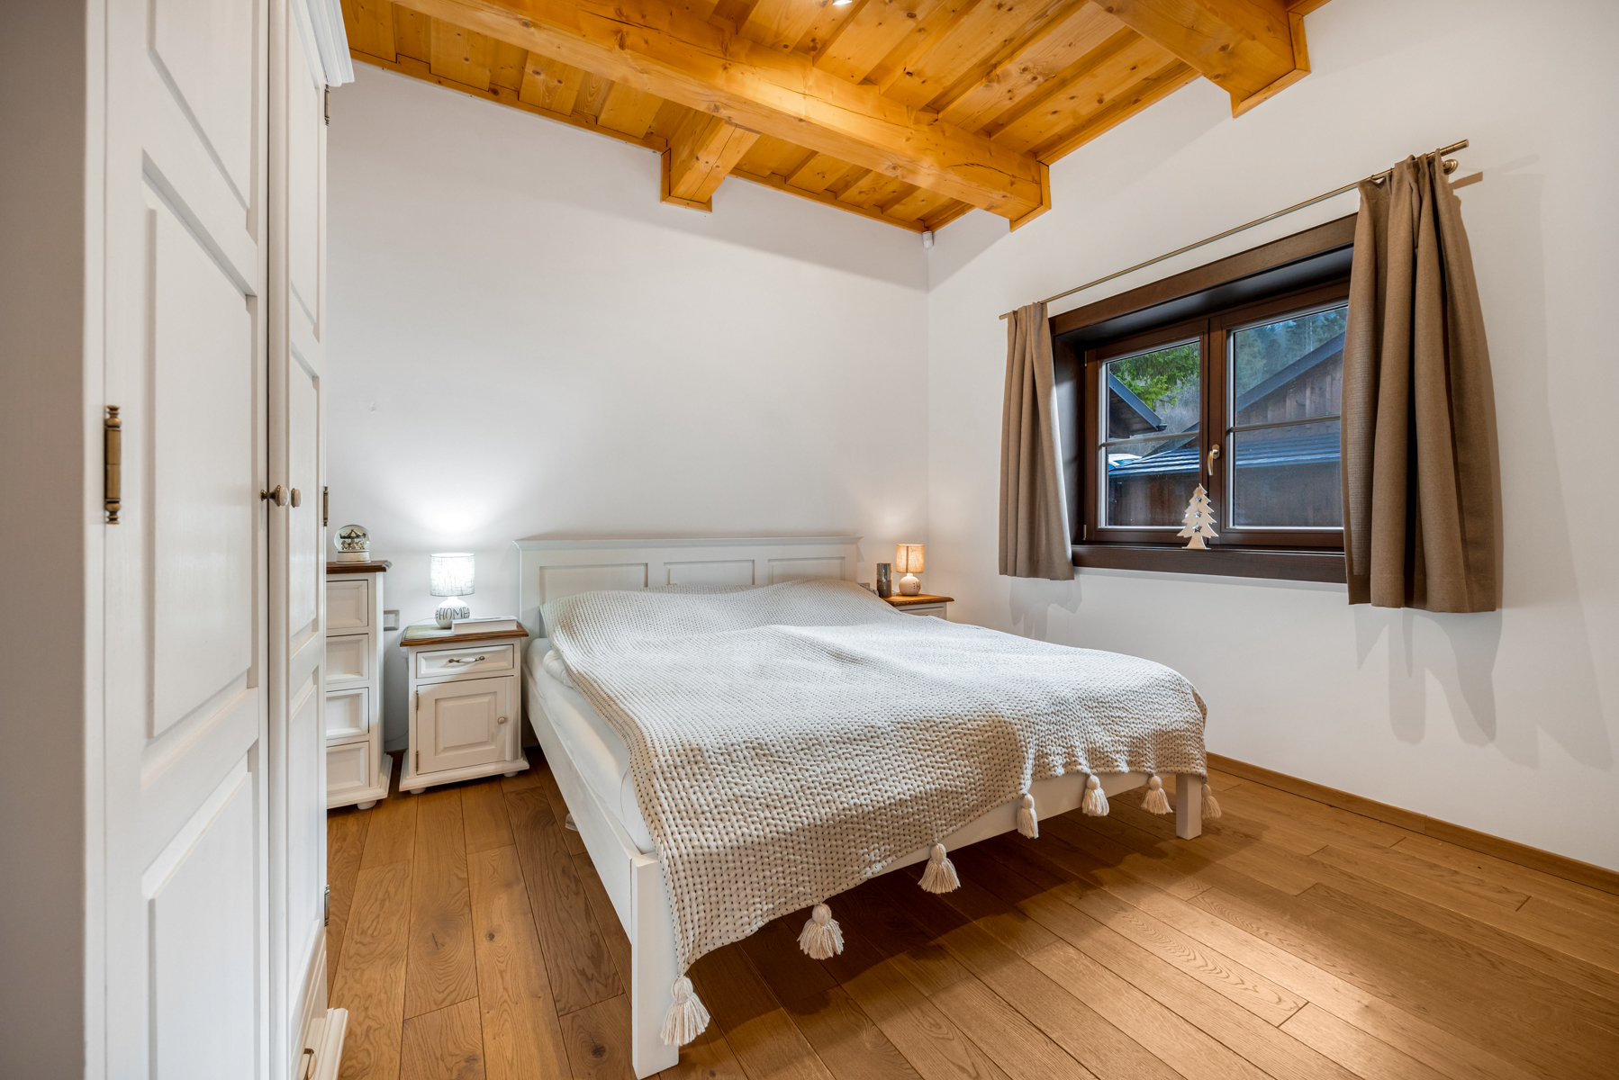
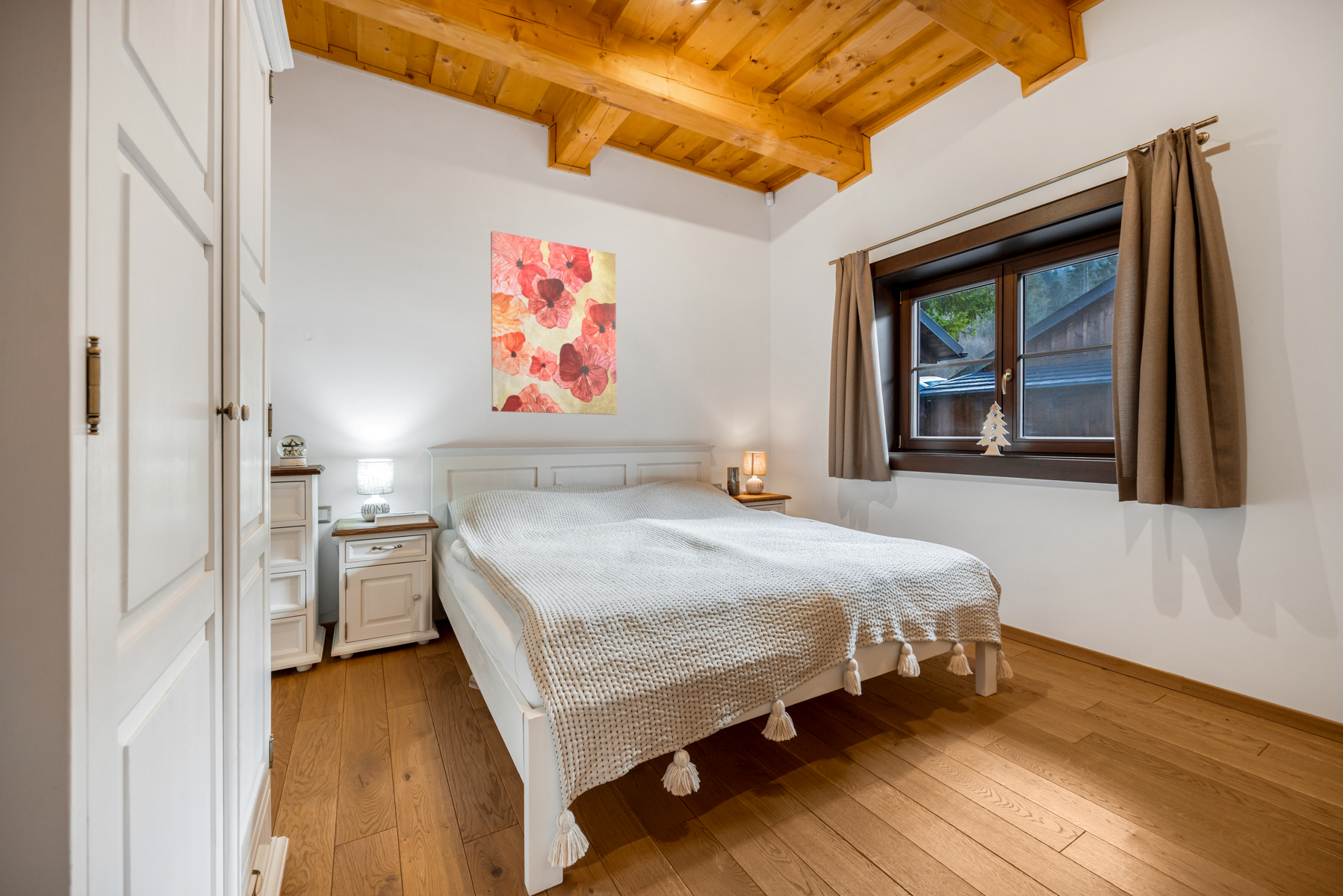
+ wall art (556, 328)
